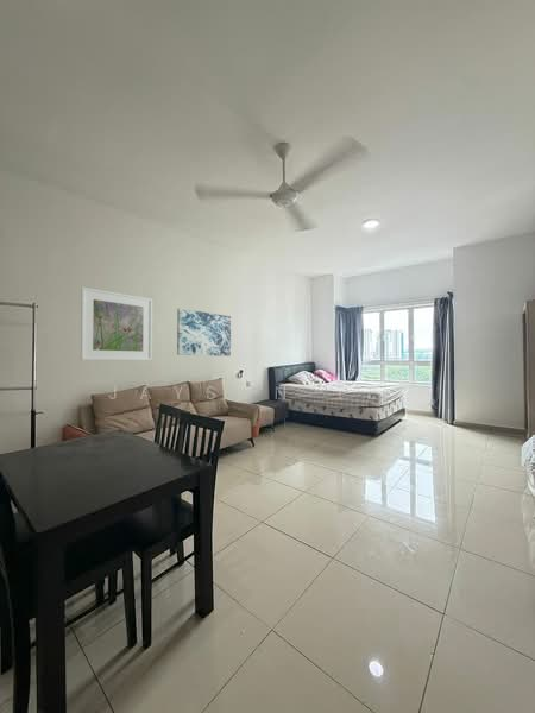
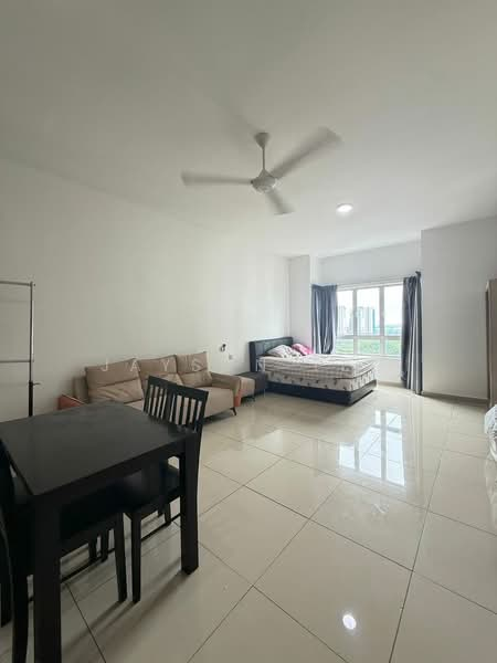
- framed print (119, 327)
- wall art (206, 334)
